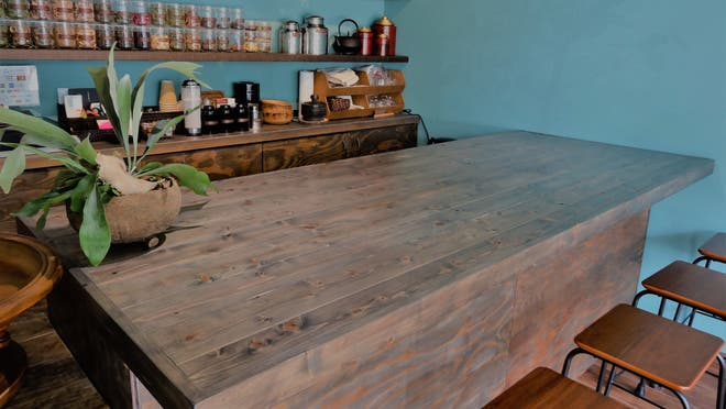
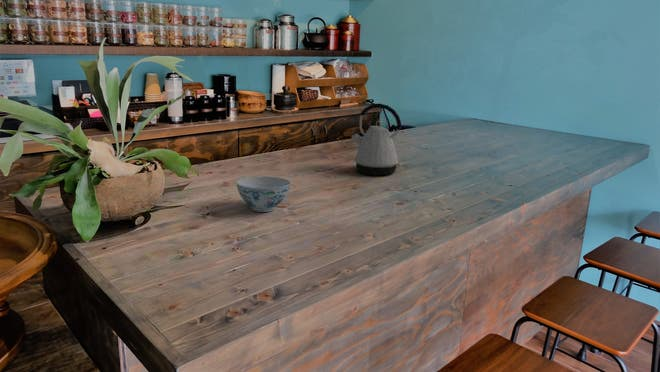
+ kettle (376, 138)
+ chinaware (263, 195)
